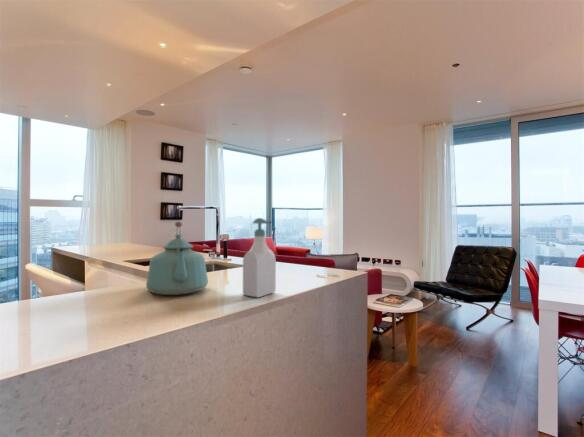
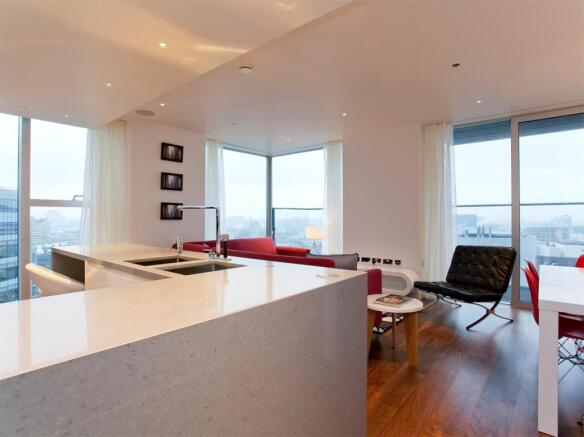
- kettle (178, 256)
- soap bottle (261, 255)
